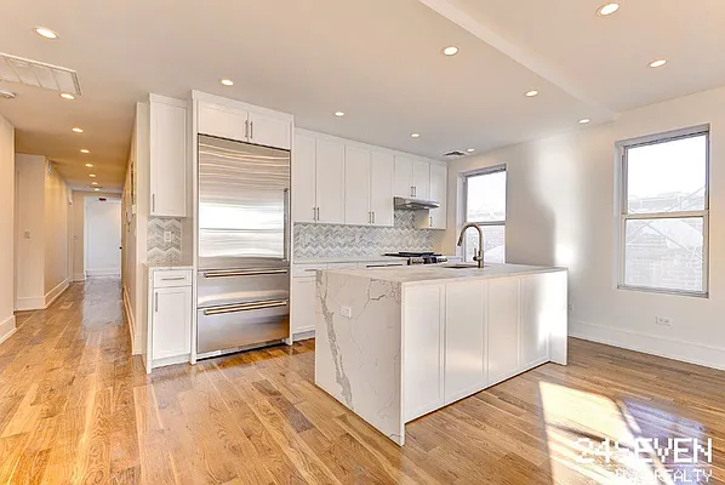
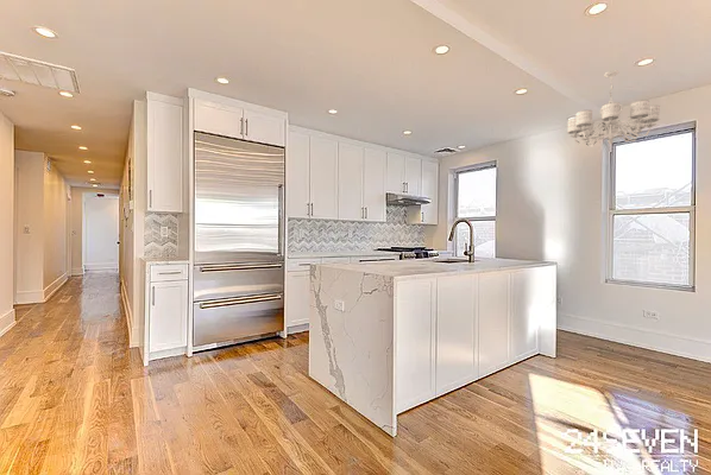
+ chandelier (611, 108)
